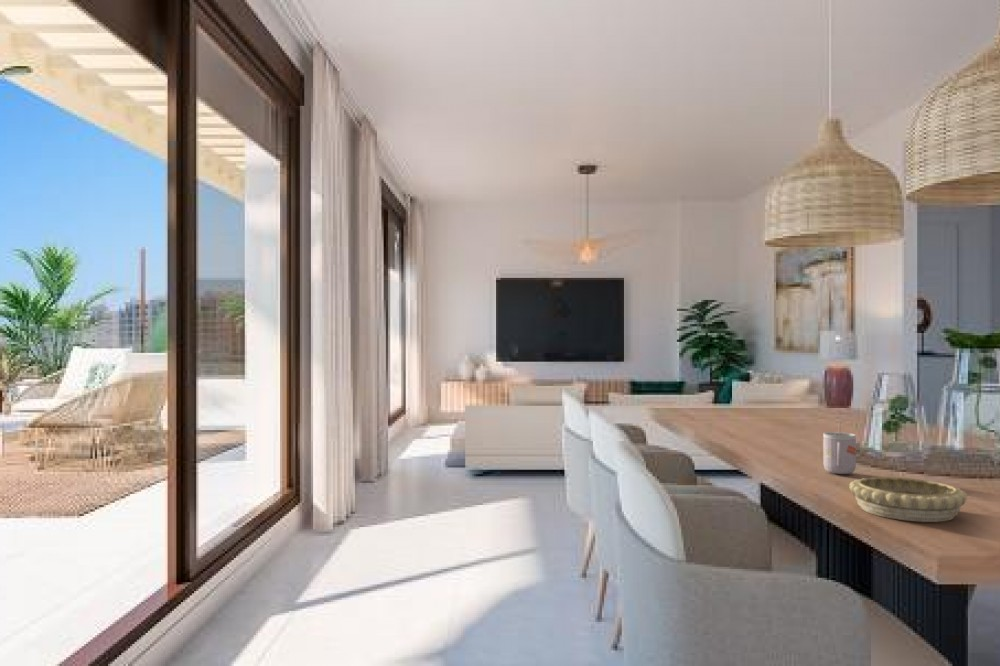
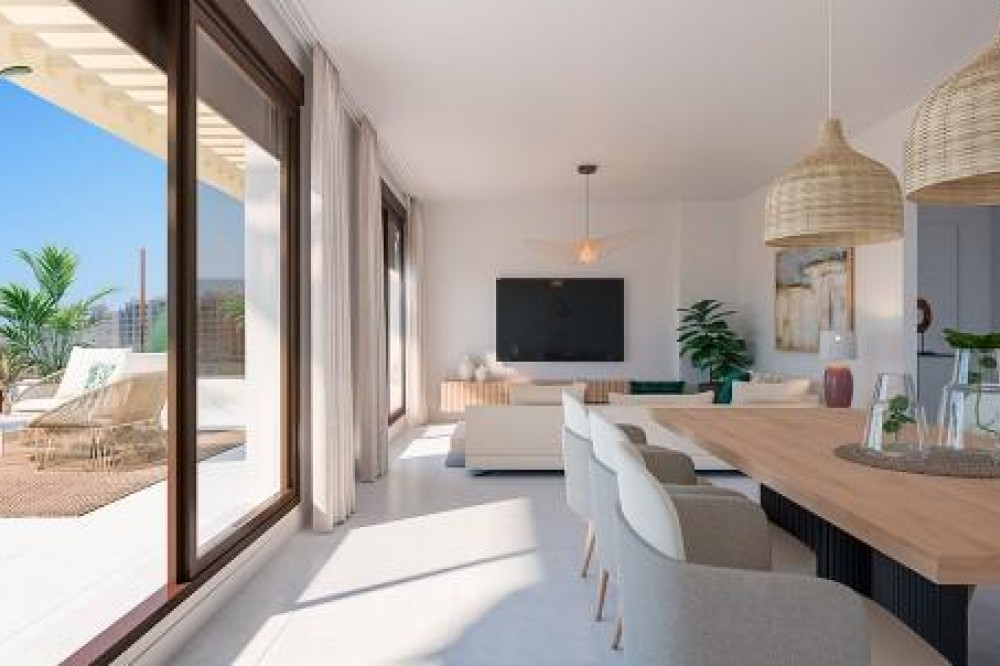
- decorative bowl (906, 498)
- mug (839, 449)
